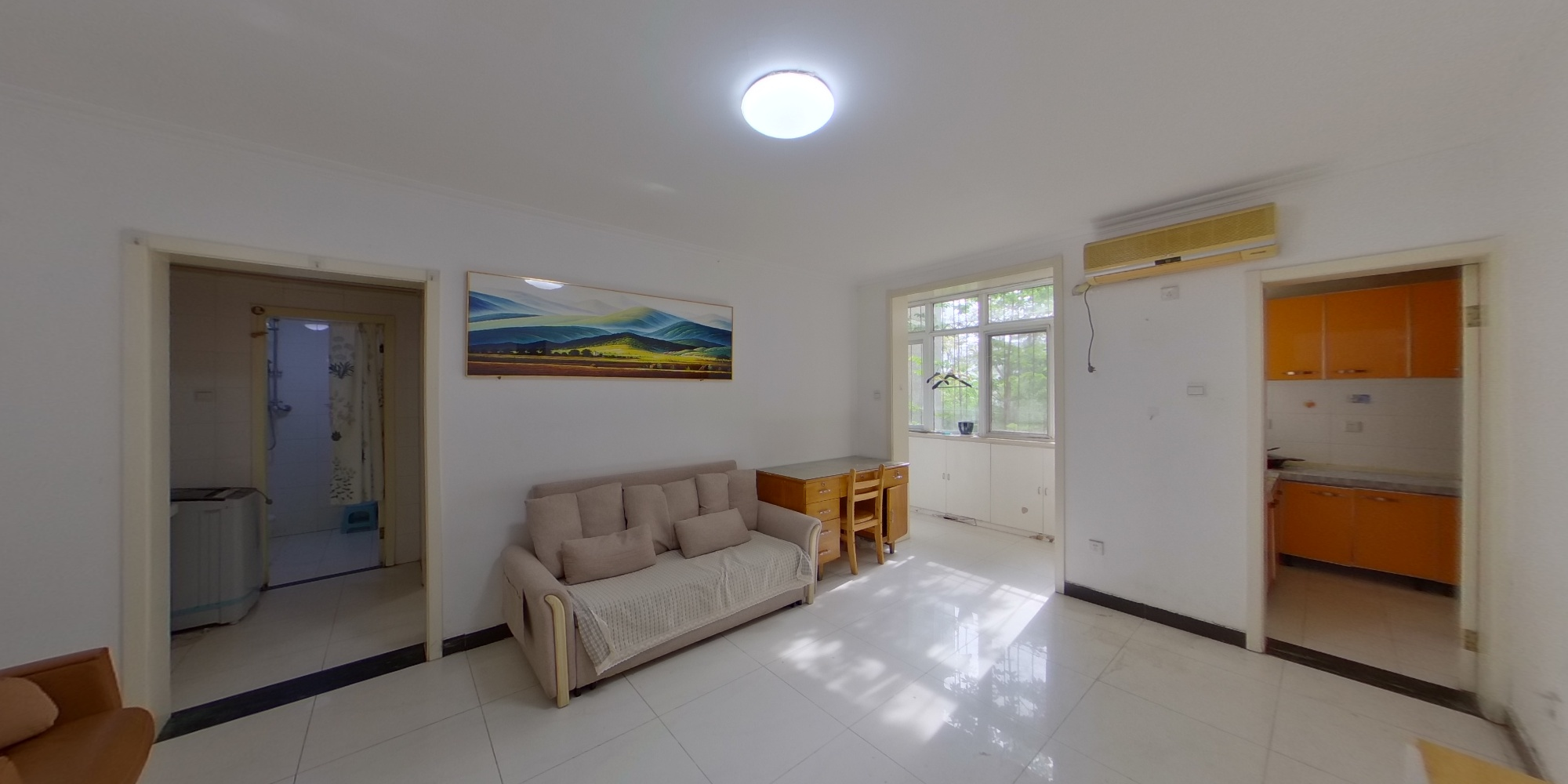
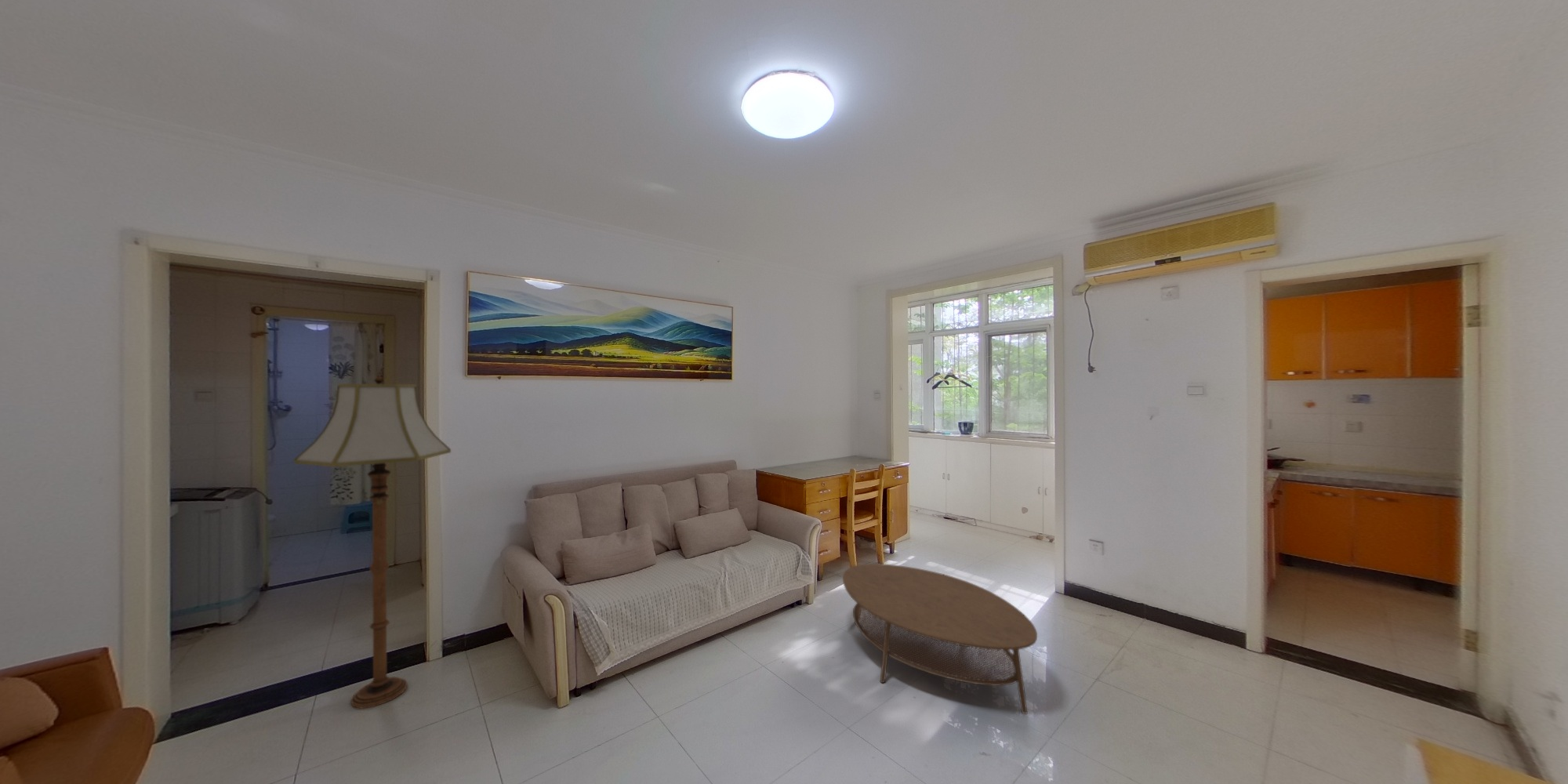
+ coffee table (927, 628)
+ floor lamp (379, 534)
